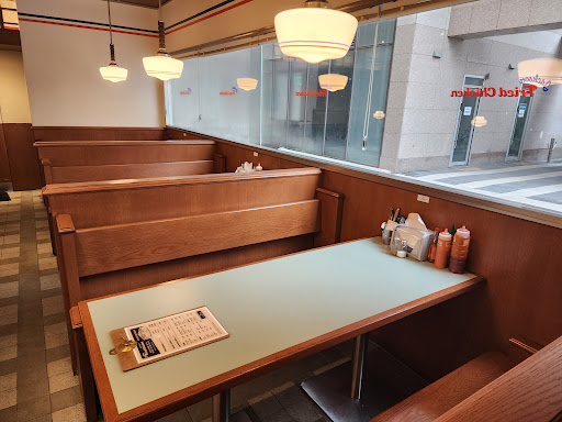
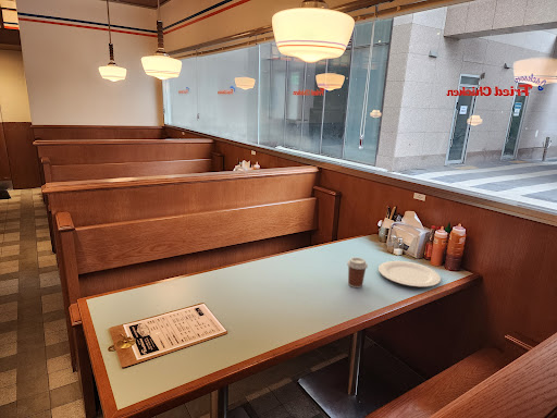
+ plate (408, 273)
+ coffee cup (356, 272)
